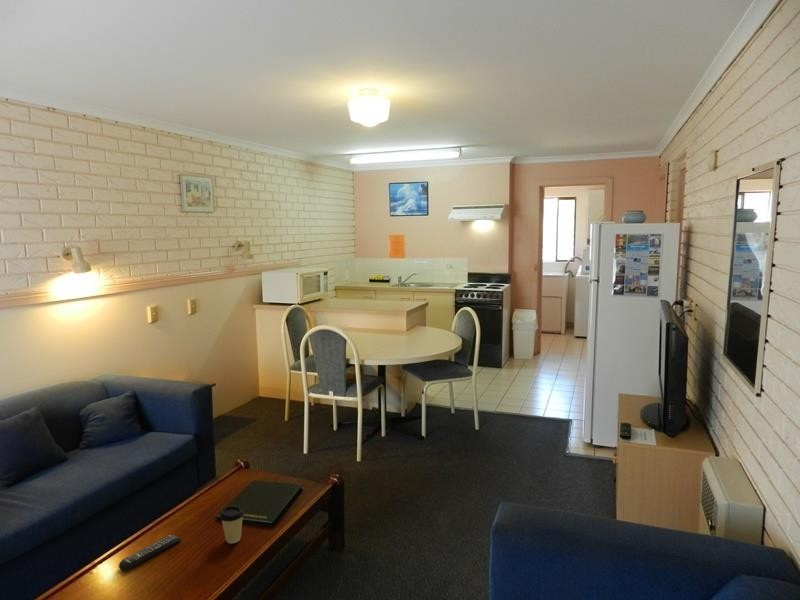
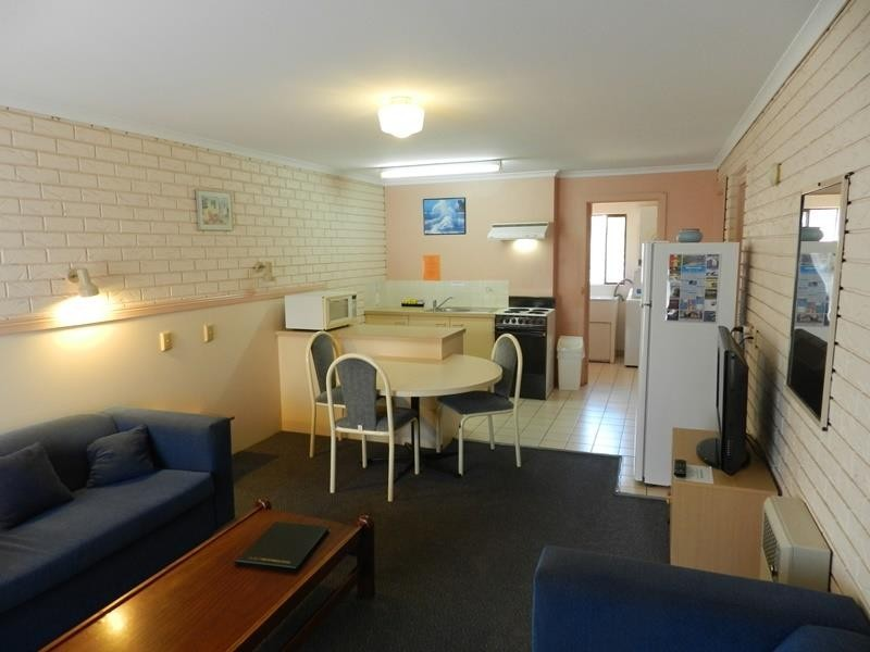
- coffee cup (232, 524)
- remote control (151, 551)
